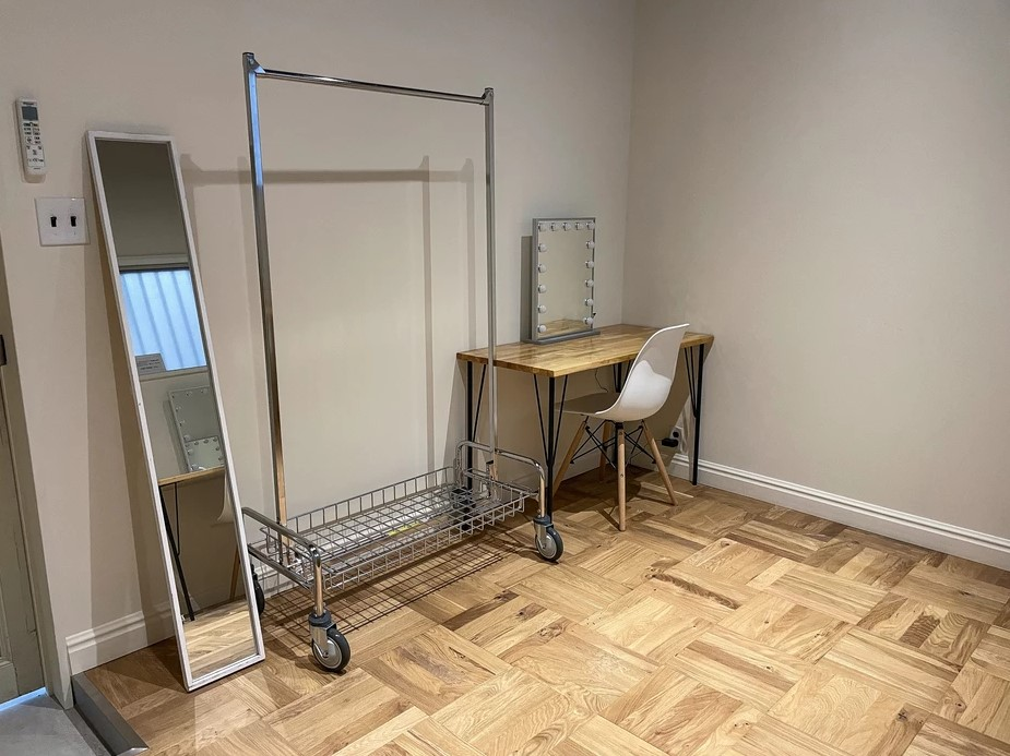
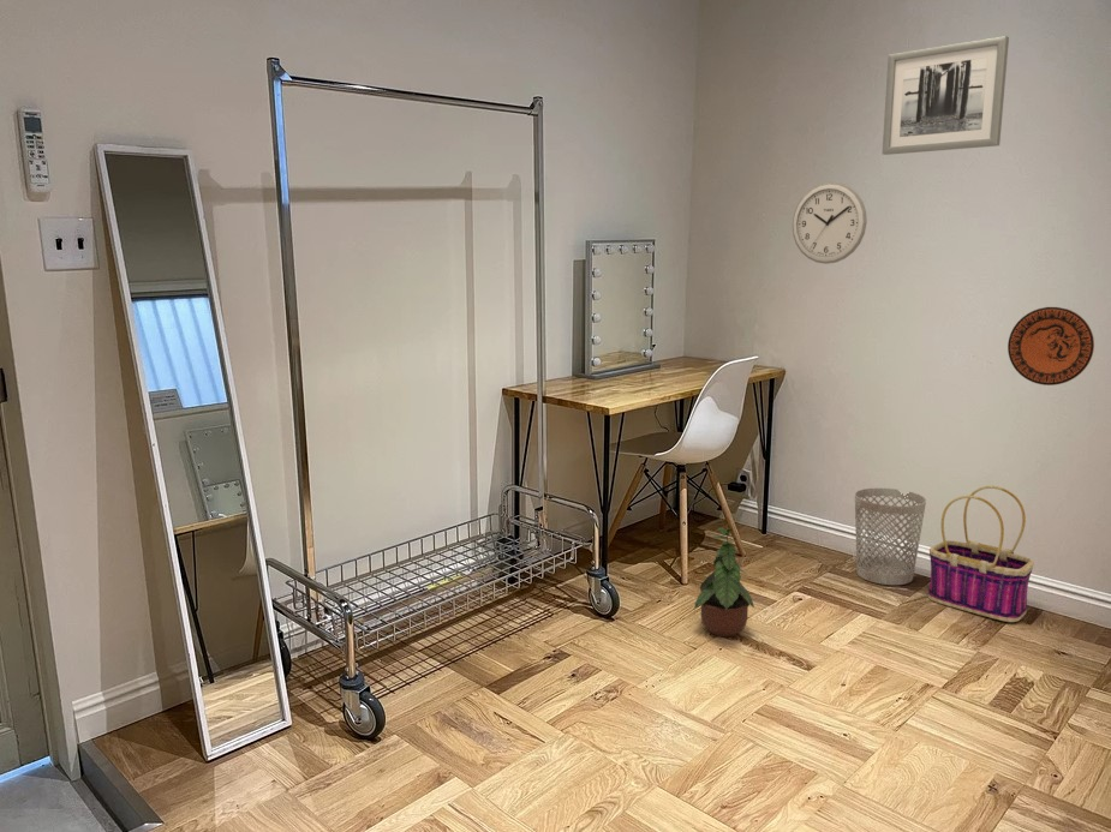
+ wall clock (826, 222)
+ wastebasket (886, 537)
+ potted plant (723, 579)
+ decorative plate (1050, 346)
+ basket (981, 549)
+ wall art (942, 98)
